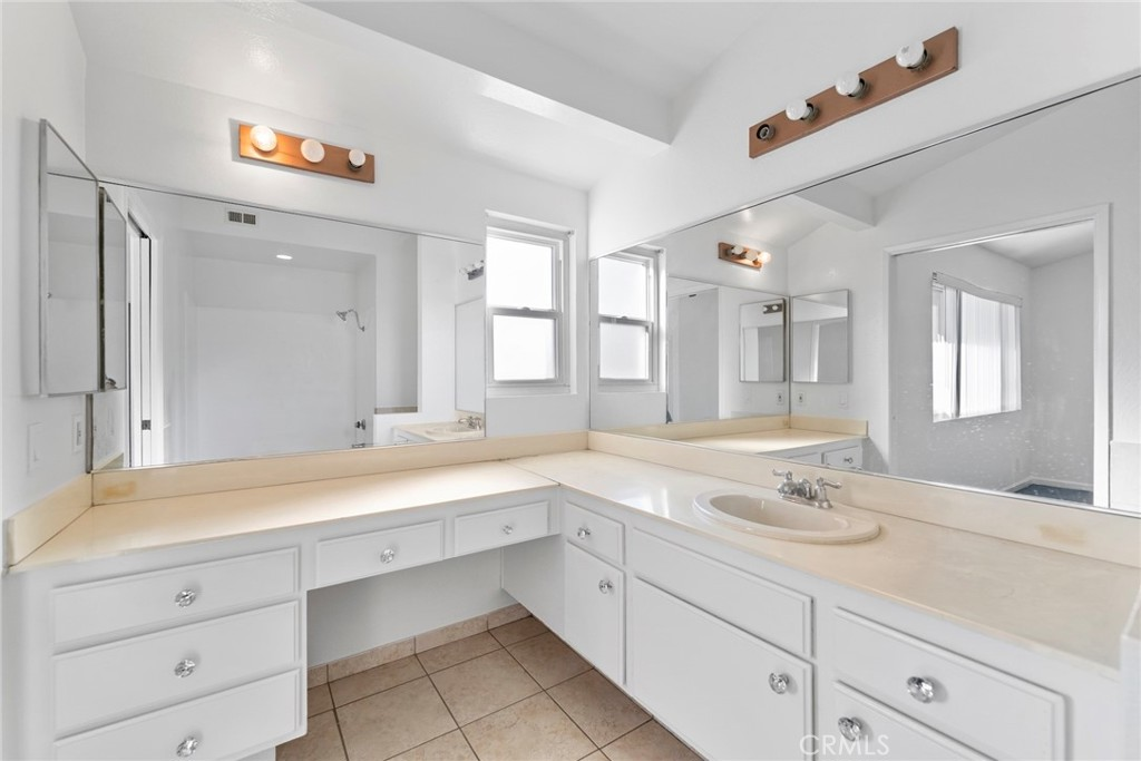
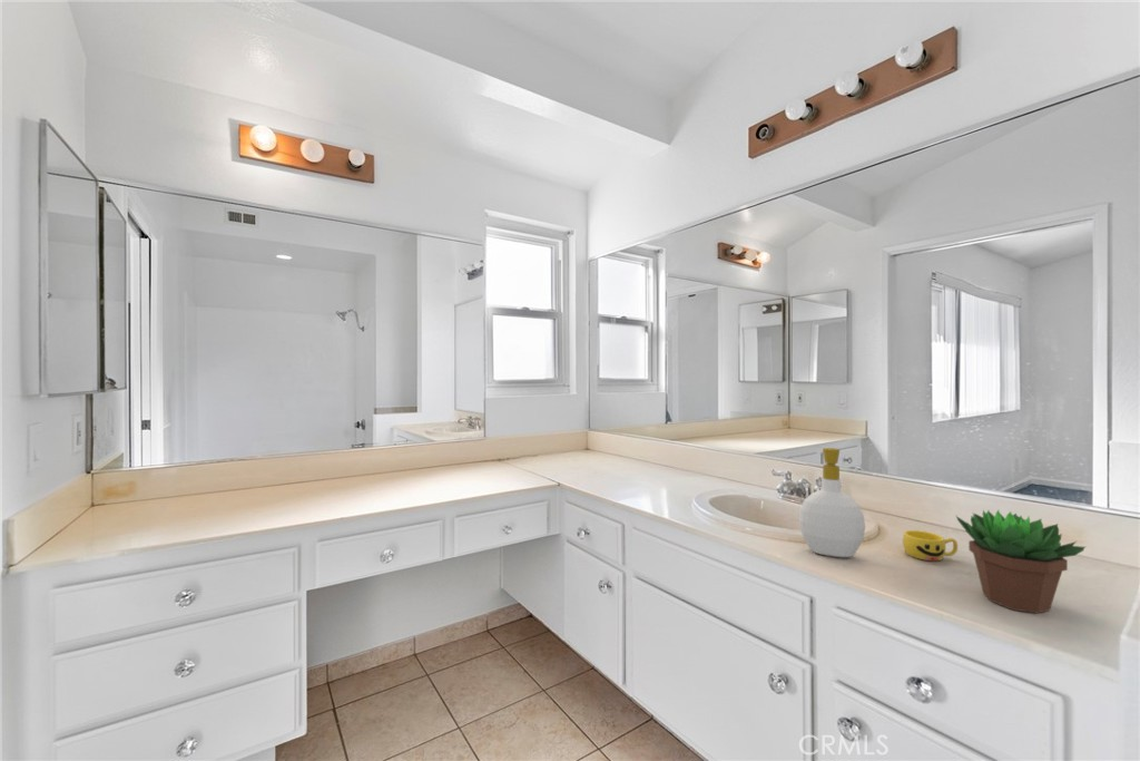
+ cup (930, 546)
+ succulent plant (1013, 556)
+ soap bottle (831, 500)
